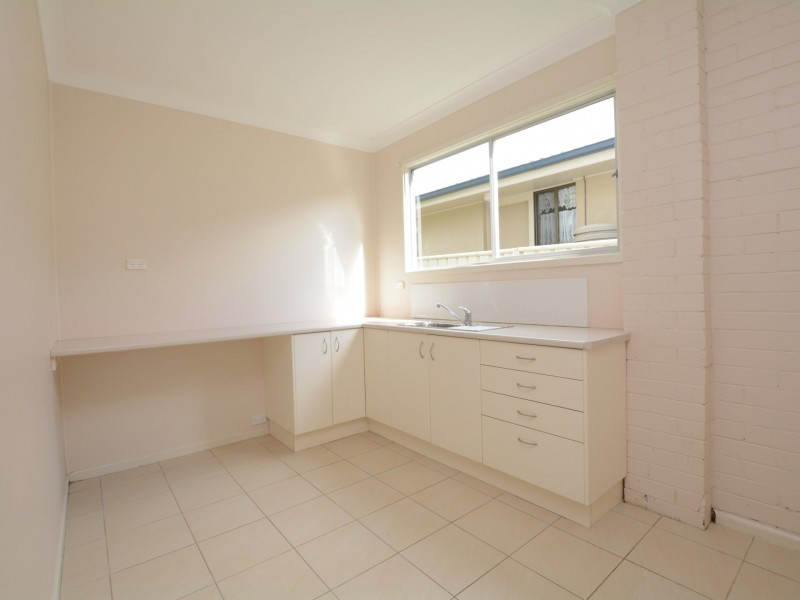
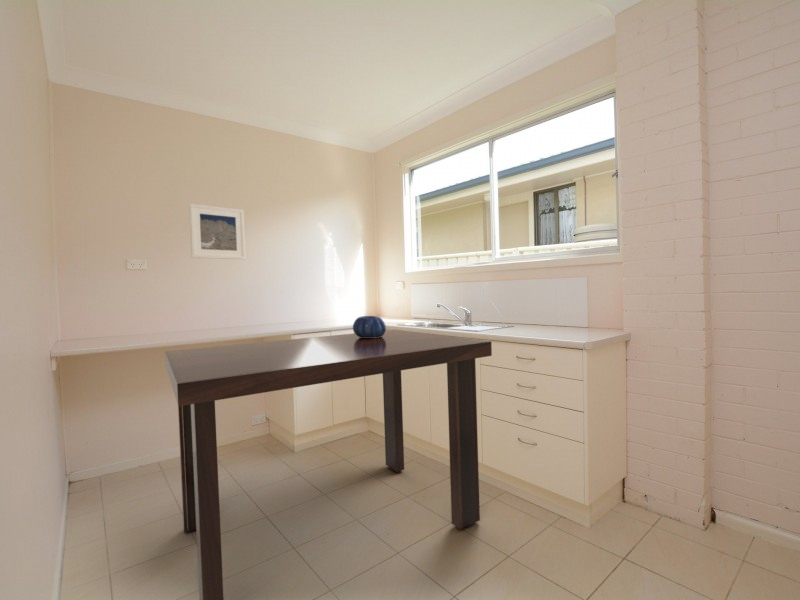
+ decorative bowl (369, 326)
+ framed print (218, 232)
+ dining table (319, 383)
